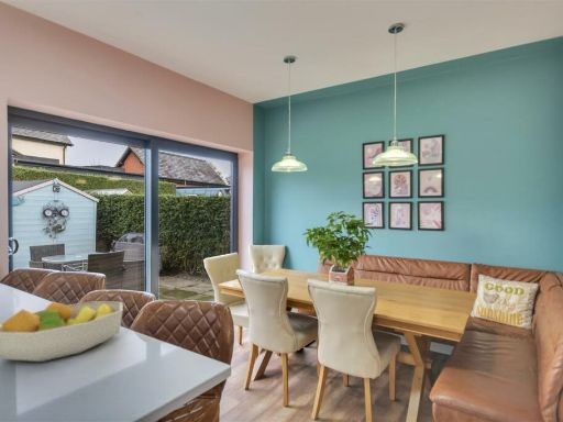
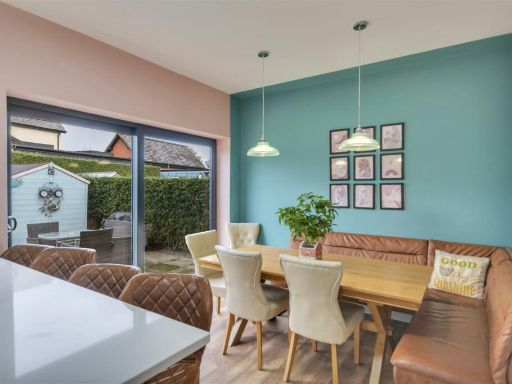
- fruit bowl (66, 323)
